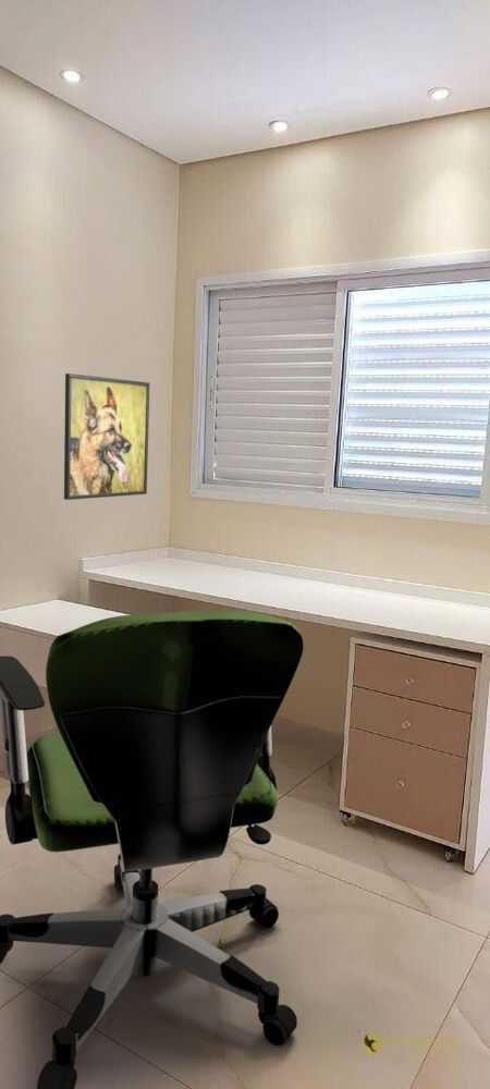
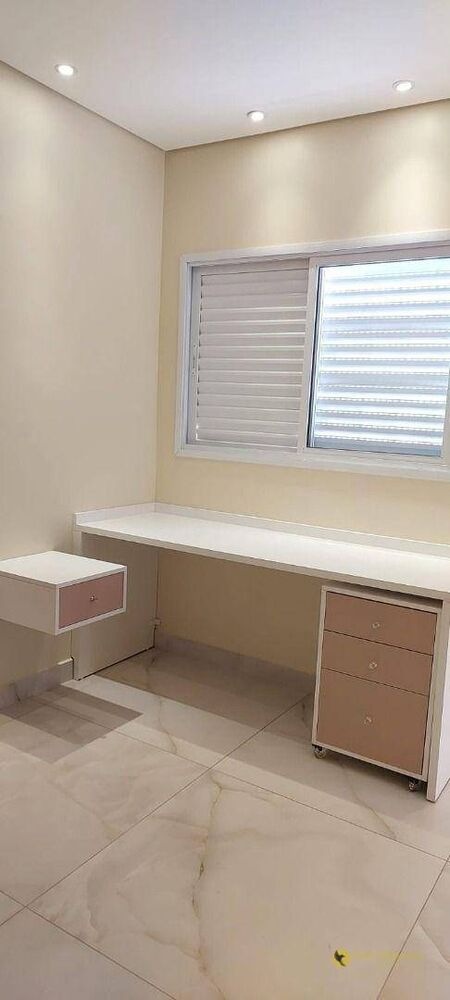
- office chair (148, 779)
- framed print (109, 438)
